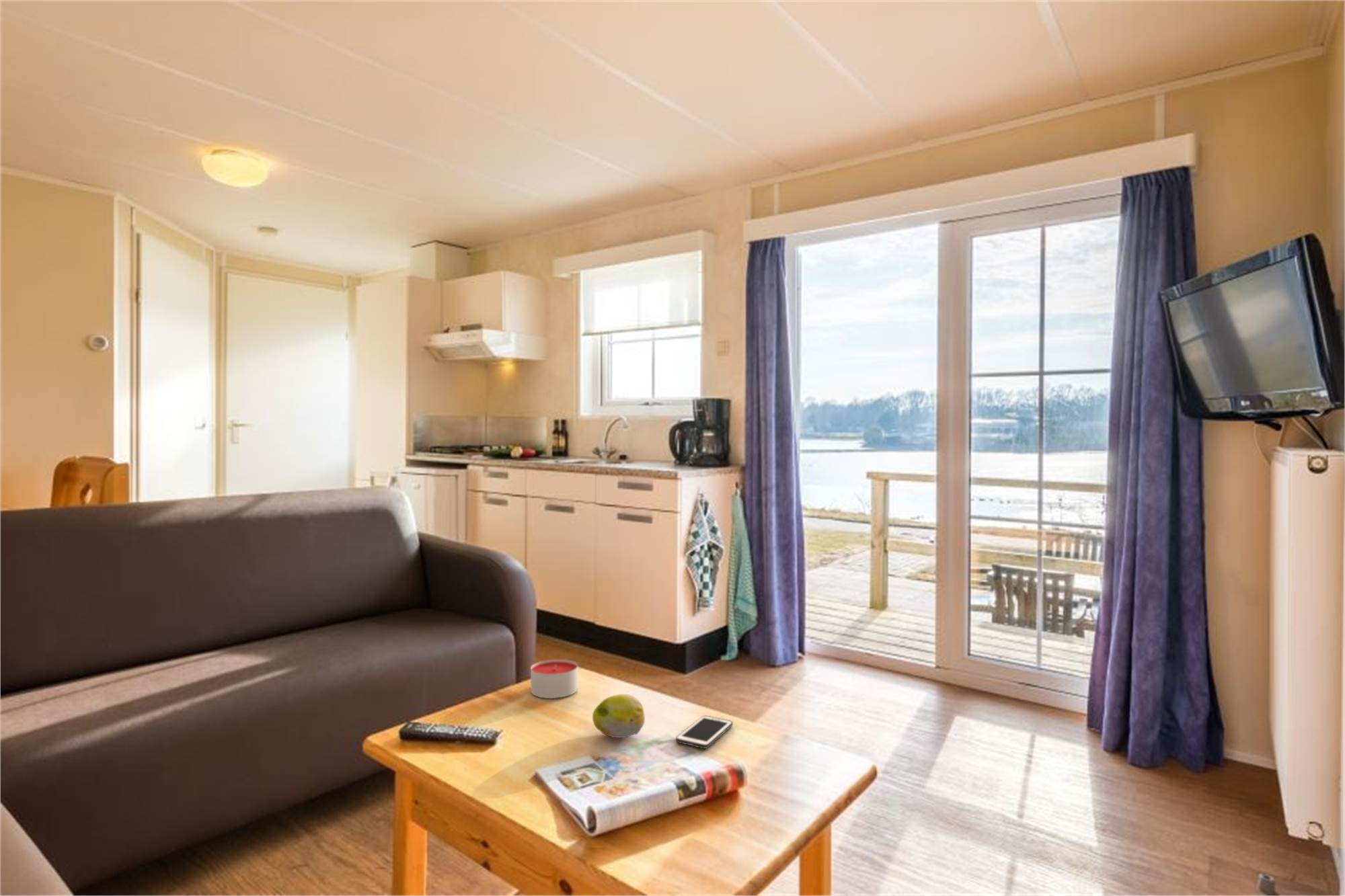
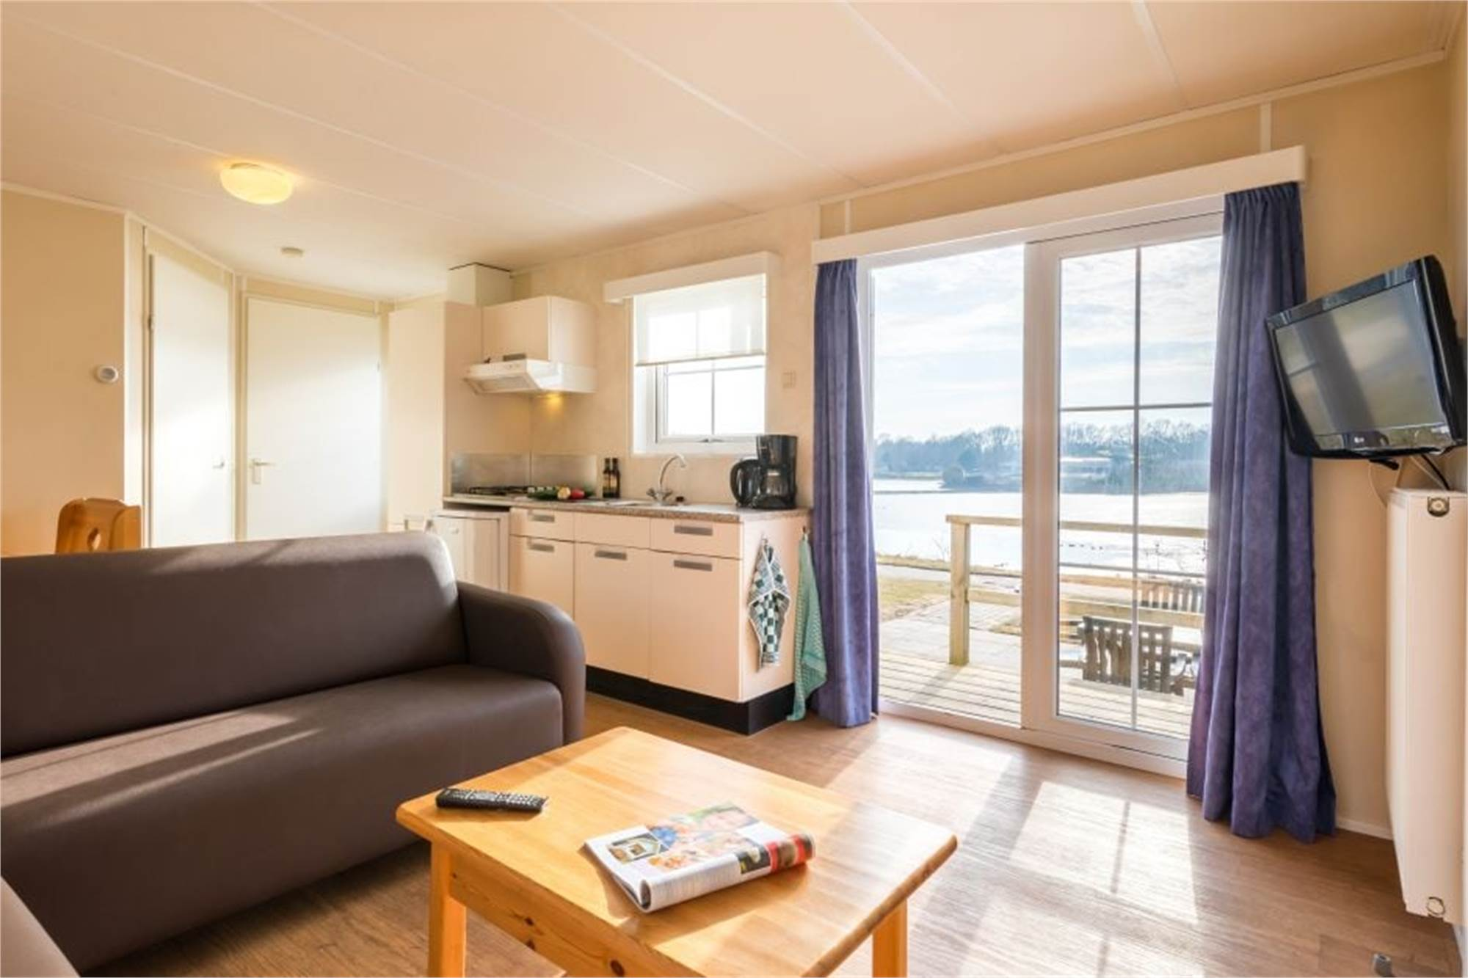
- fruit (617, 715)
- candle (554, 677)
- cell phone (705, 731)
